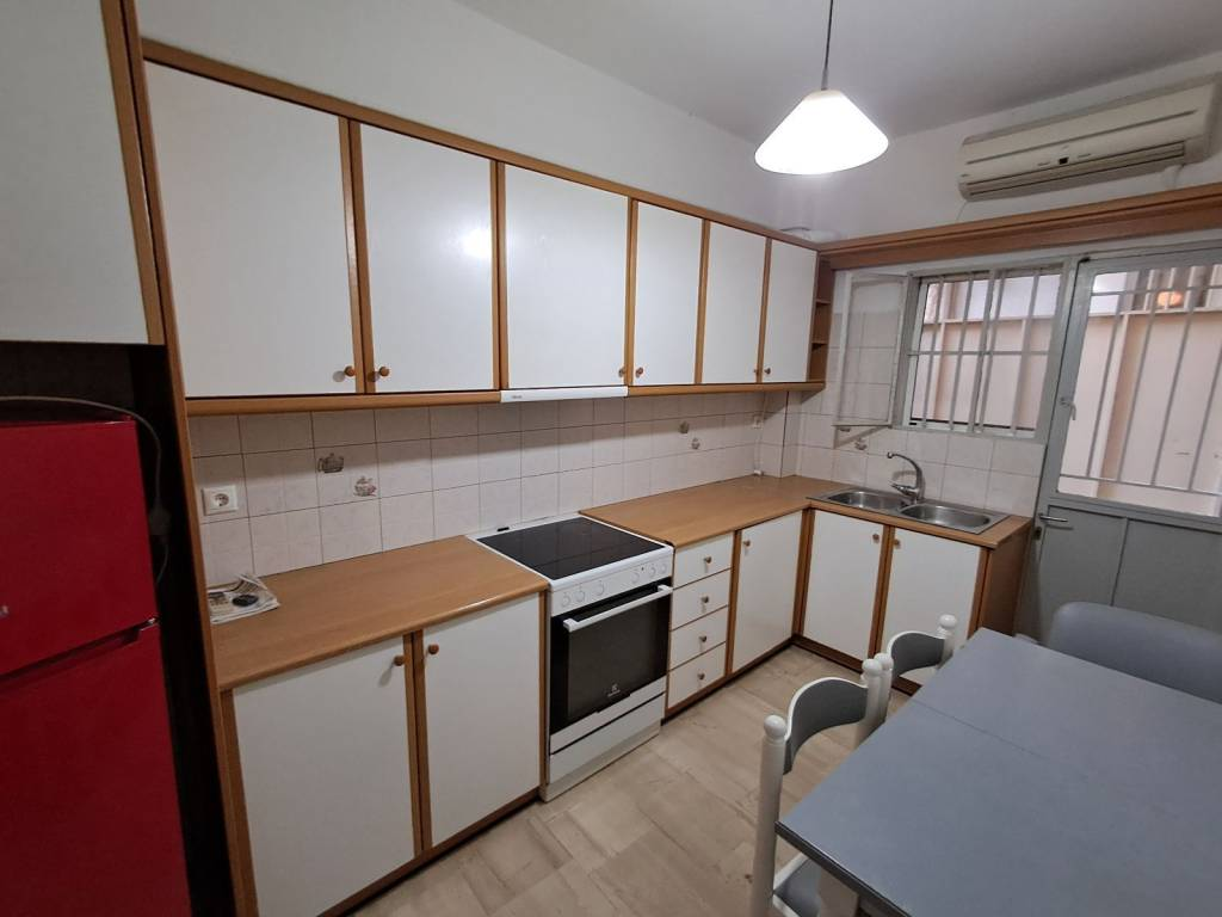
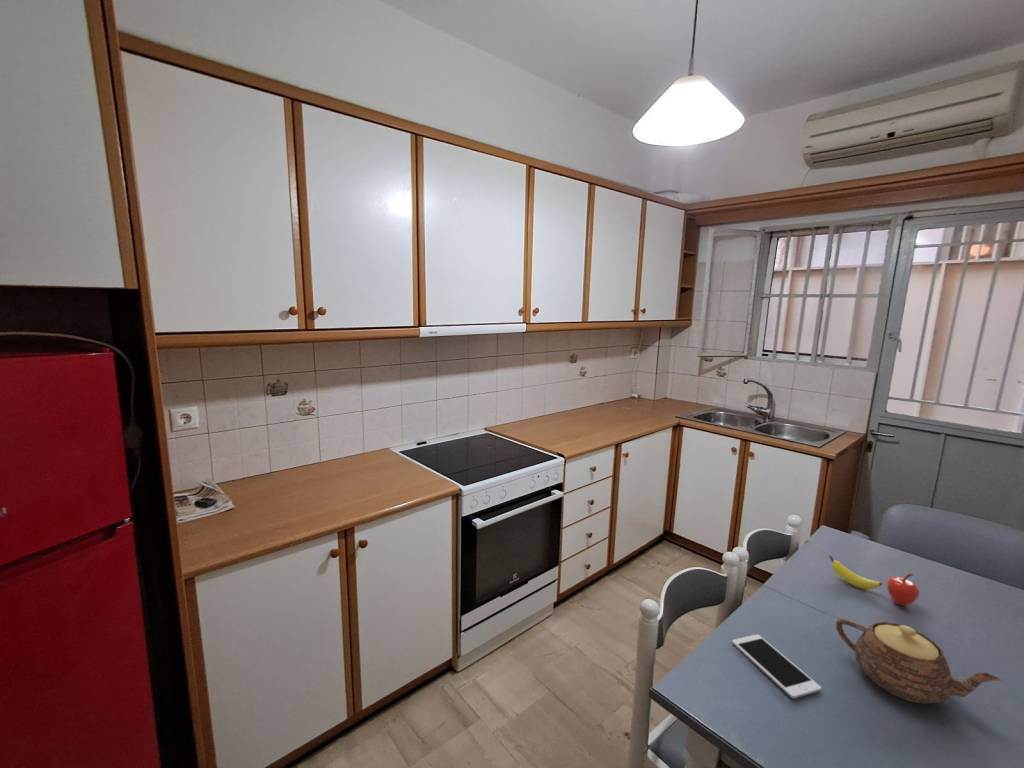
+ cell phone (773, 663)
+ teapot (908, 657)
+ fruit (870, 580)
